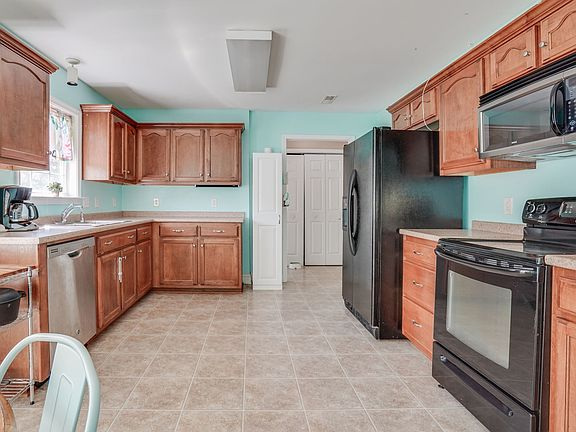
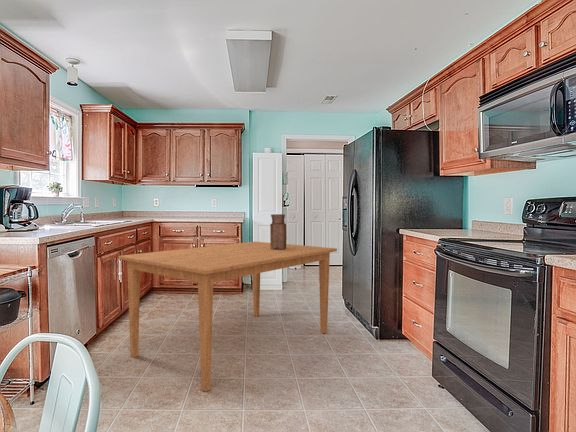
+ vase (278, 231)
+ dining table (253, 297)
